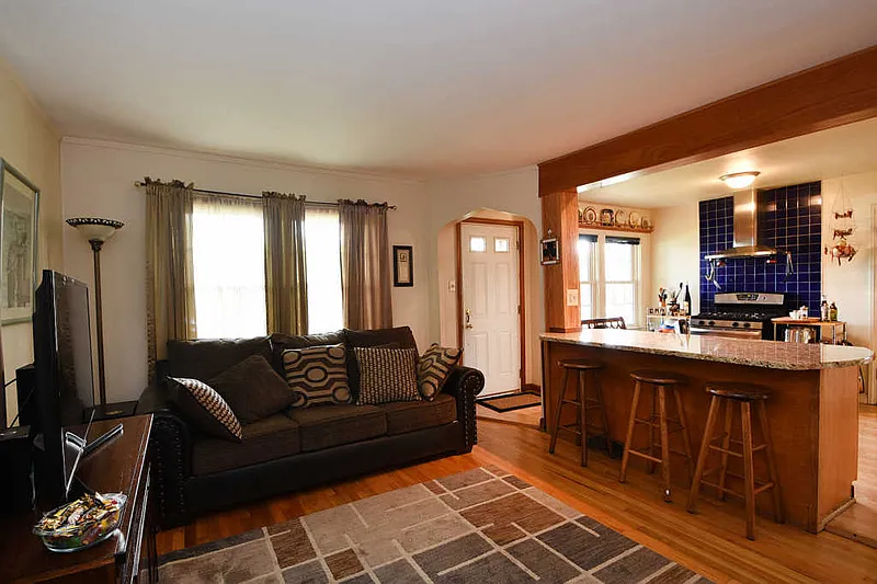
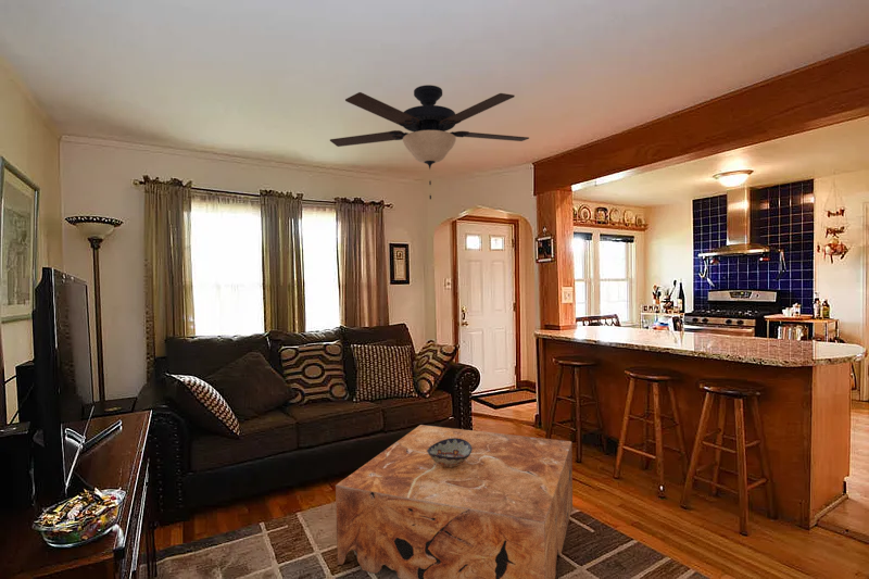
+ coffee table (466, 495)
+ ceiling fan (429, 147)
+ decorative bowl (450, 454)
